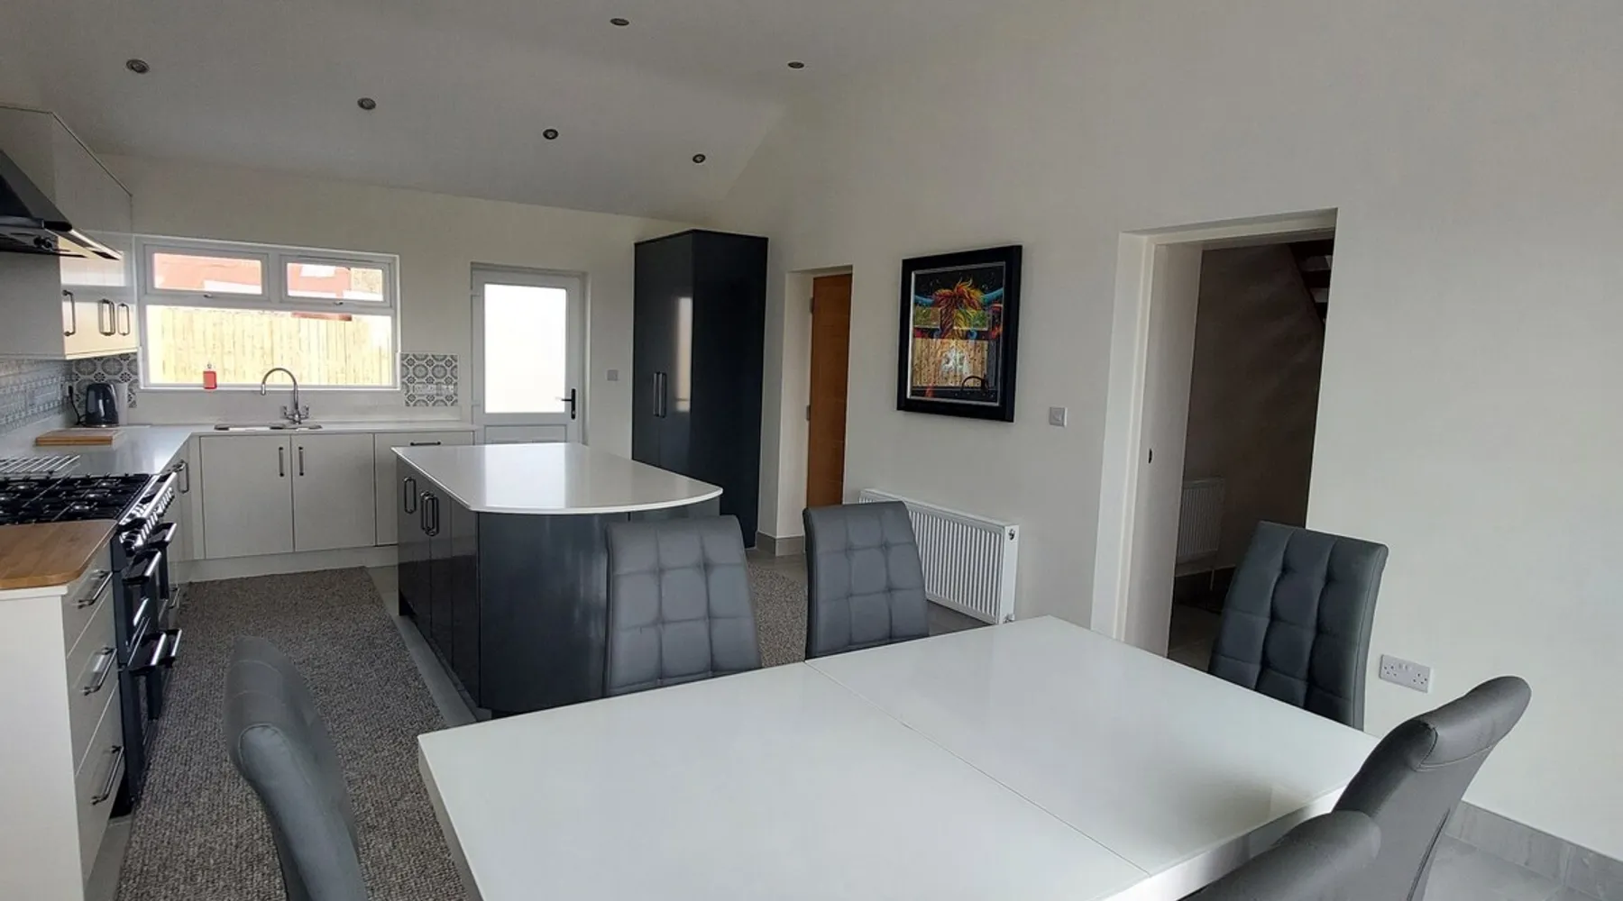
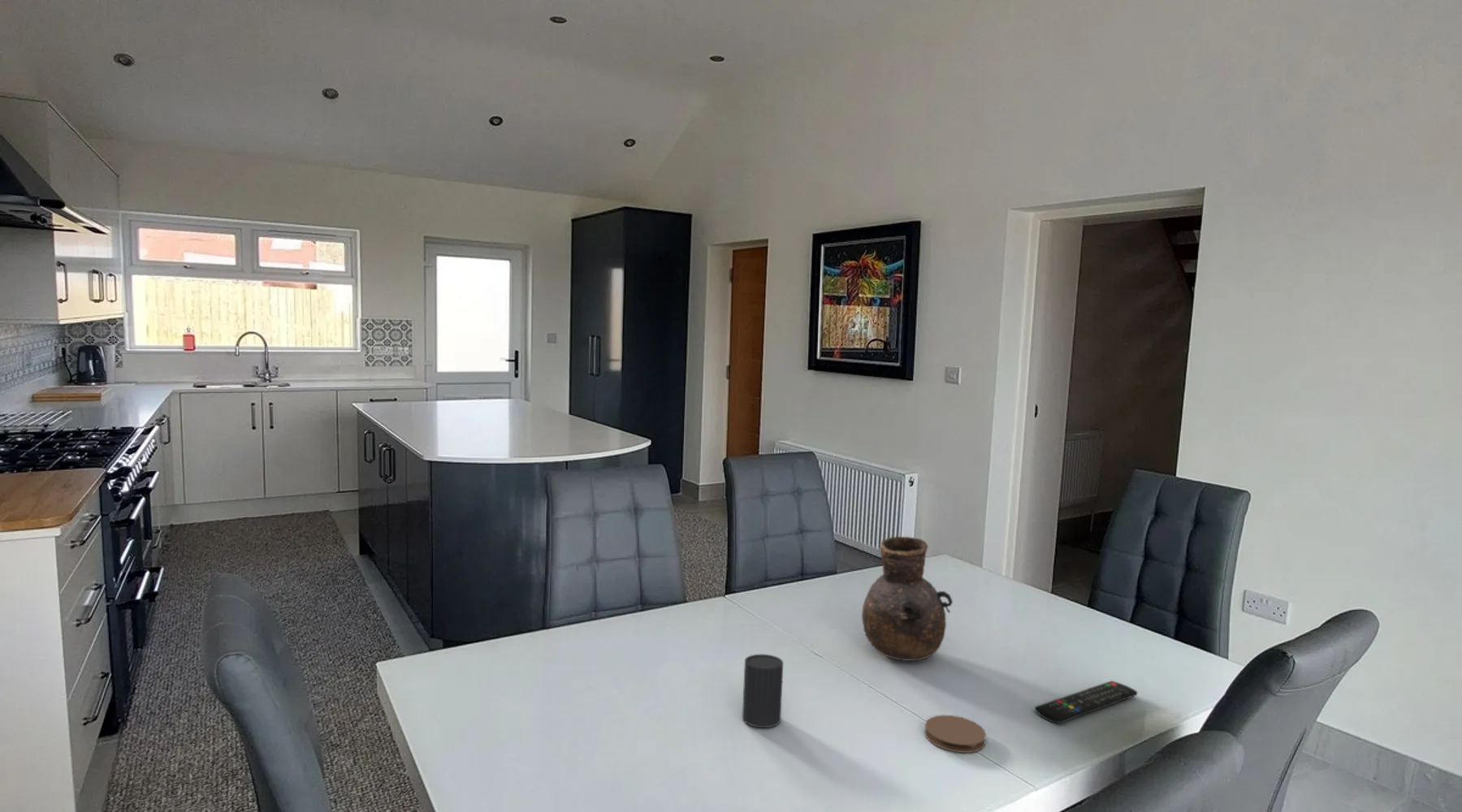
+ coaster (954, 732)
+ remote control (1088, 702)
+ vase (905, 597)
+ cup (763, 689)
